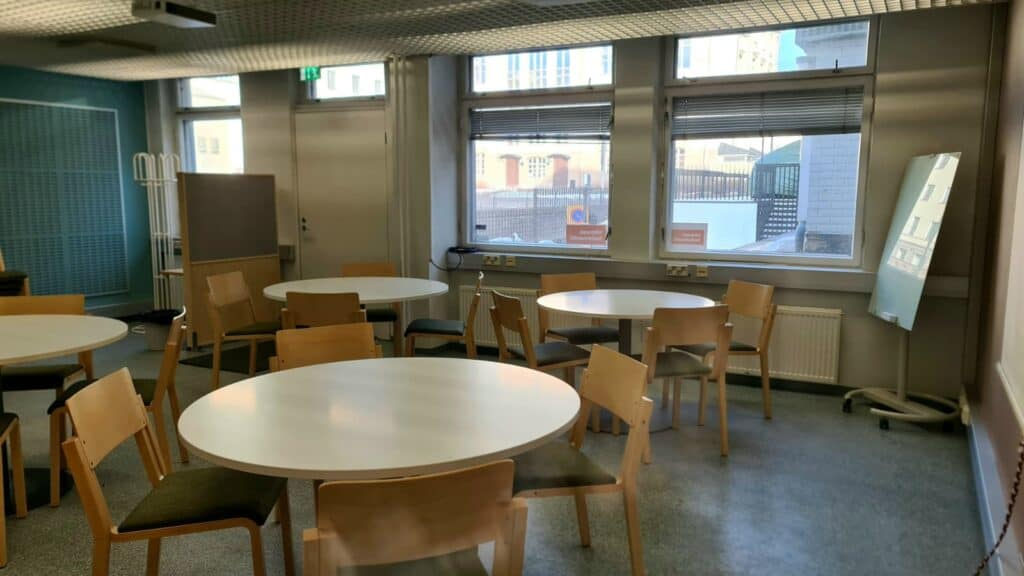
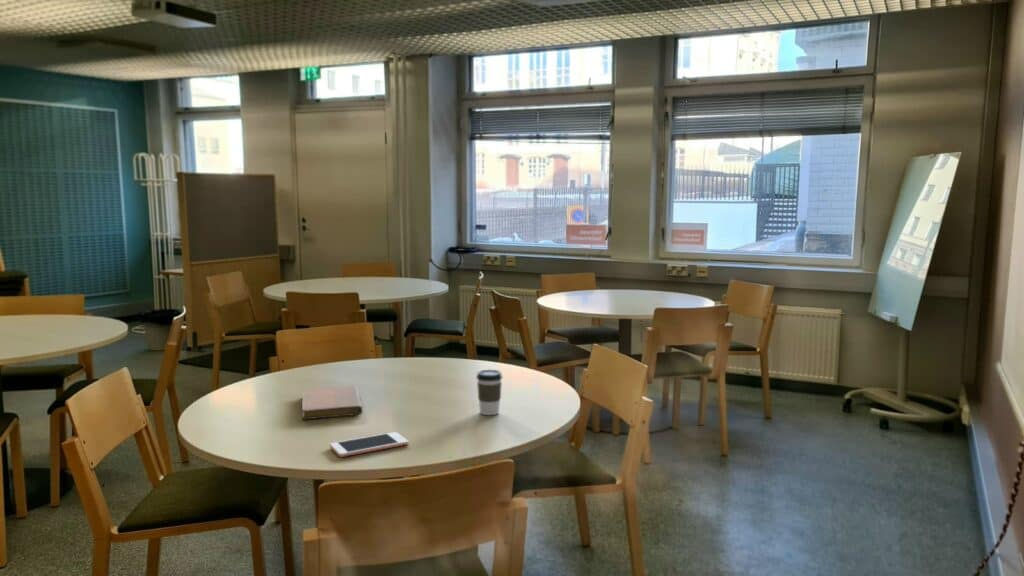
+ notebook (331, 400)
+ cell phone (369, 444)
+ coffee cup (489, 392)
